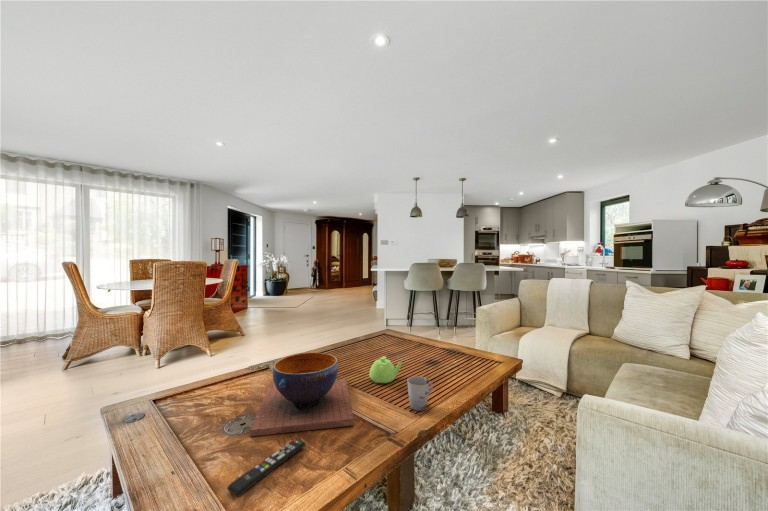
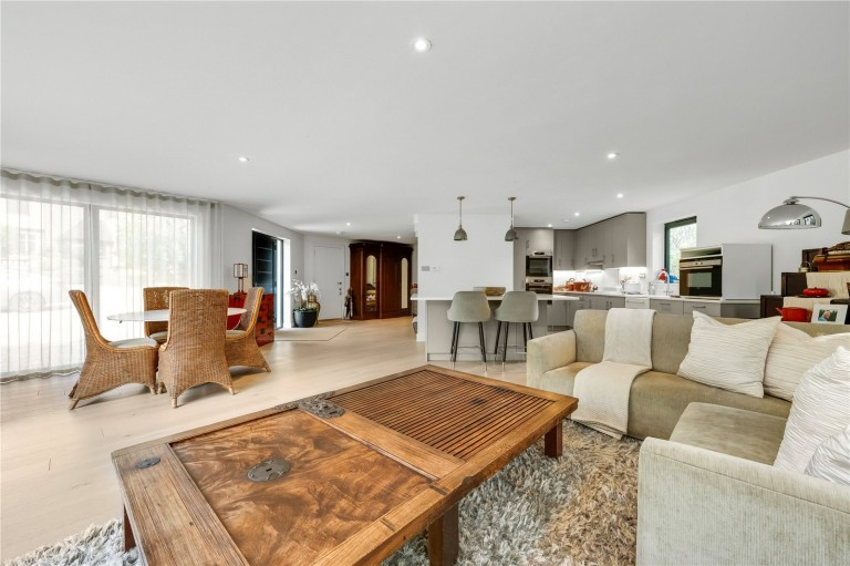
- teapot (385, 369)
- remote control (270, 463)
- decorative bowl (306, 383)
- cup (421, 392)
